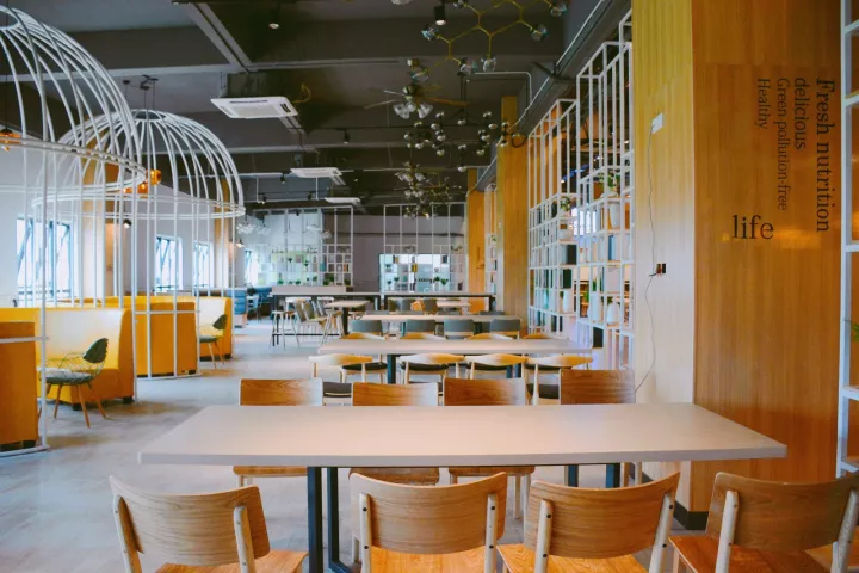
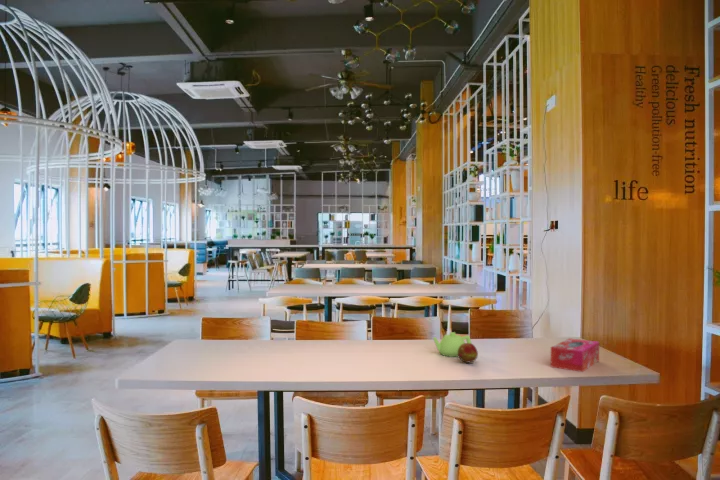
+ fruit (466, 353)
+ teapot (452, 343)
+ tissue box (575, 354)
